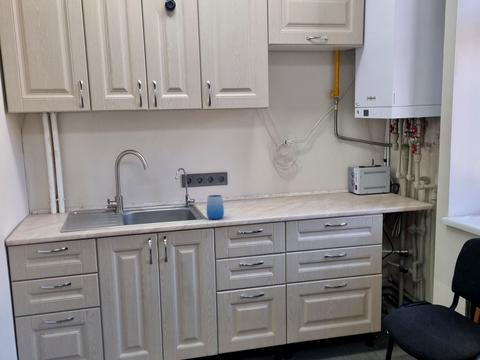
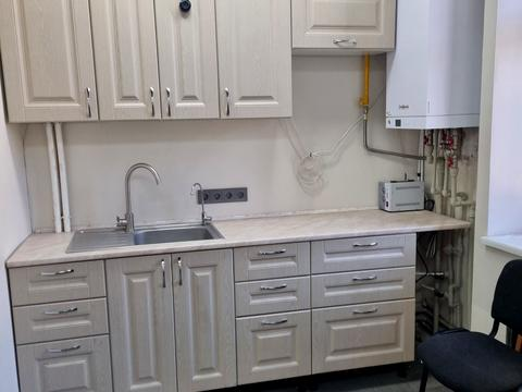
- cup (215, 207)
